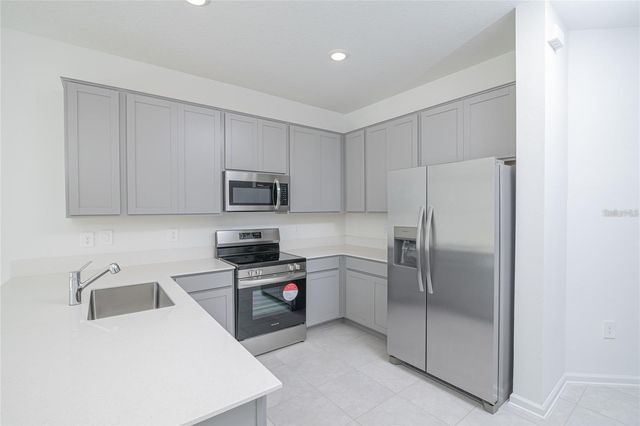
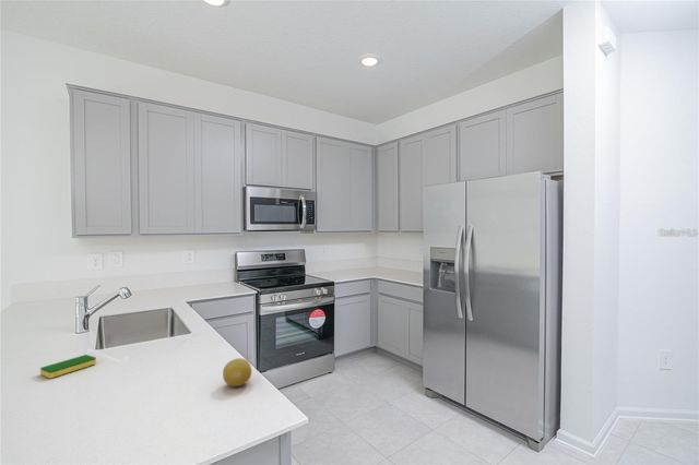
+ fruit (237, 371)
+ dish sponge (69, 366)
